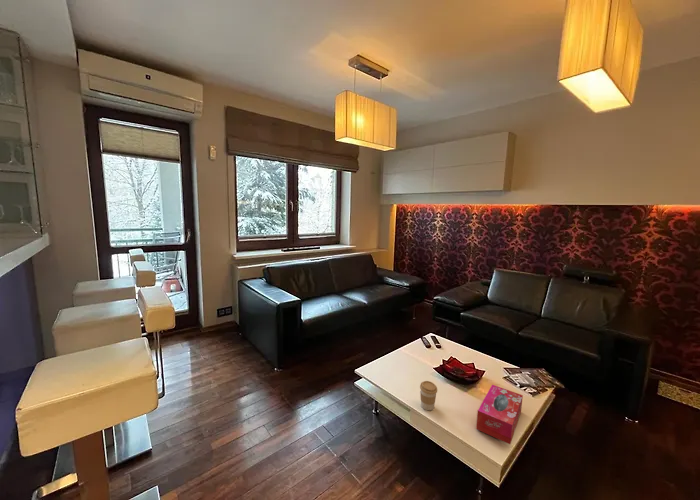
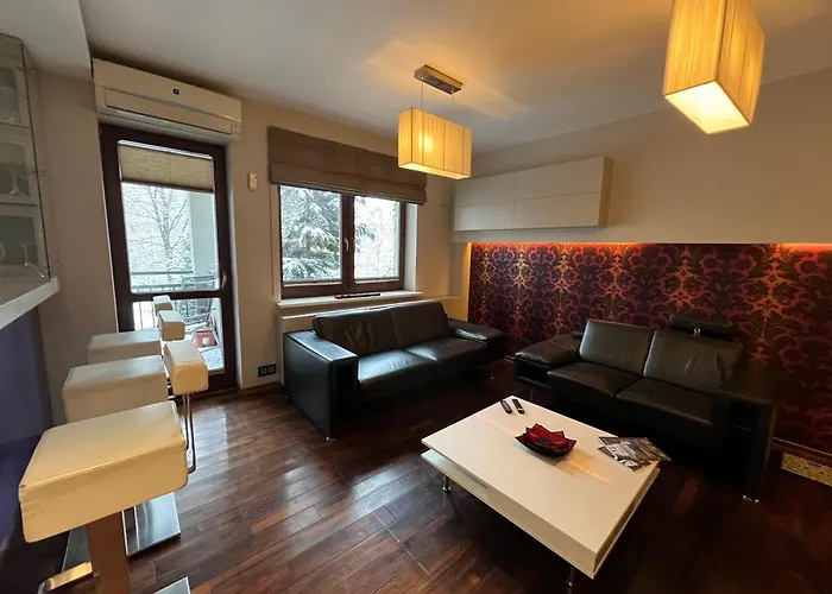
- coffee cup (428, 395)
- tissue box (500, 411)
